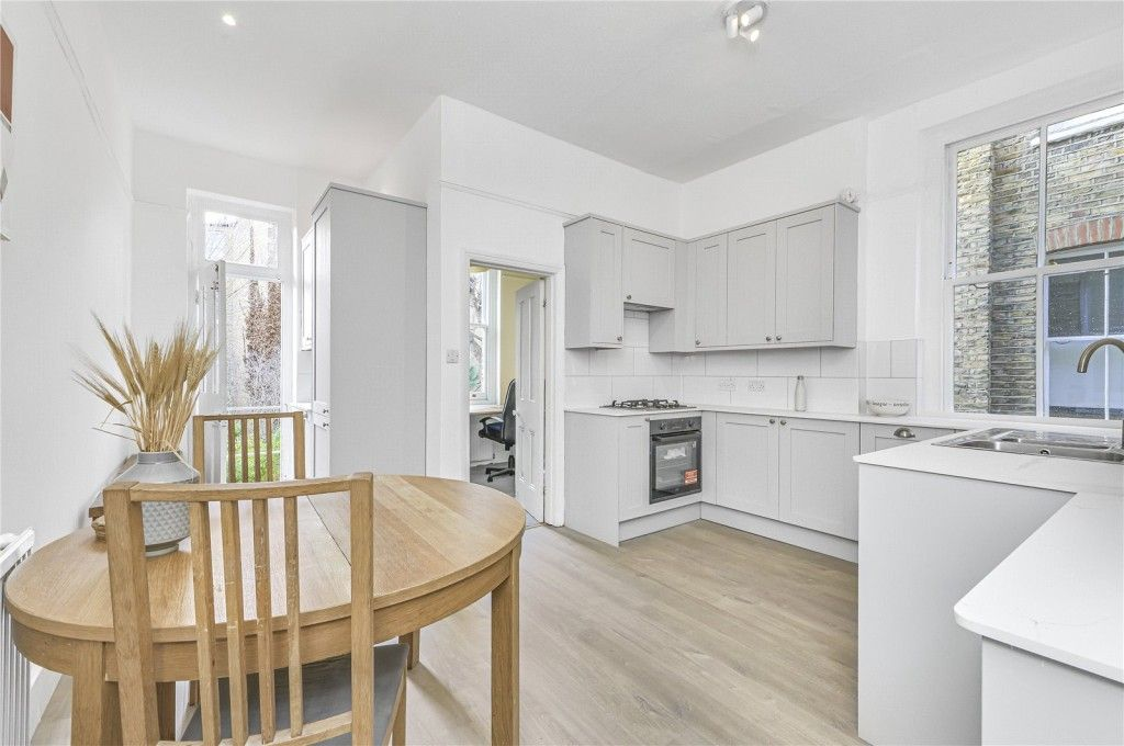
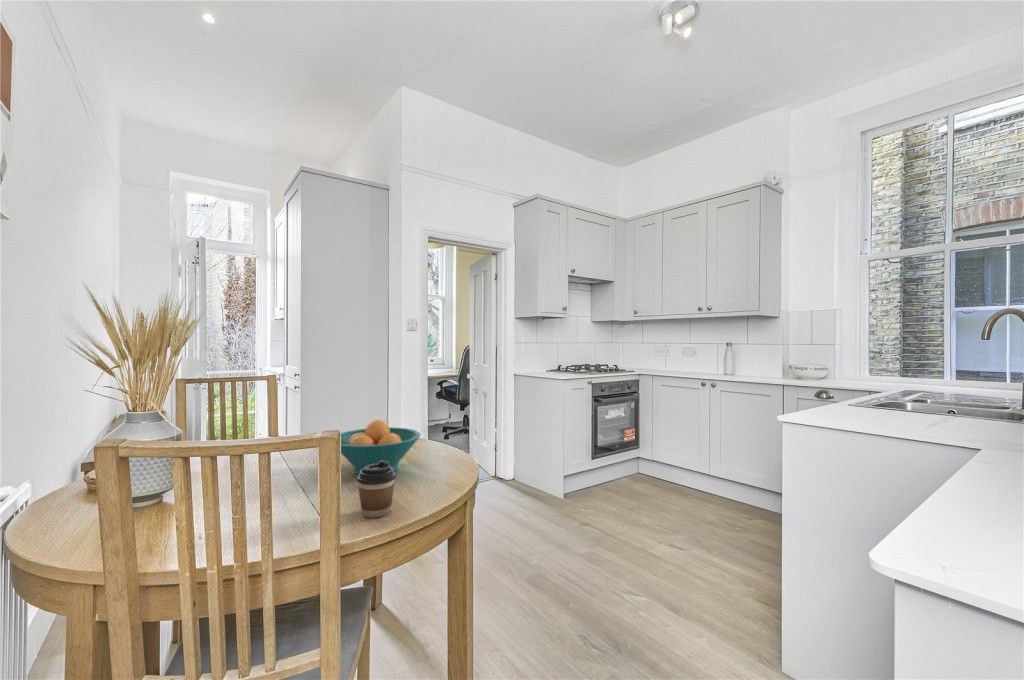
+ fruit bowl (376, 445)
+ coffee cup (376, 488)
